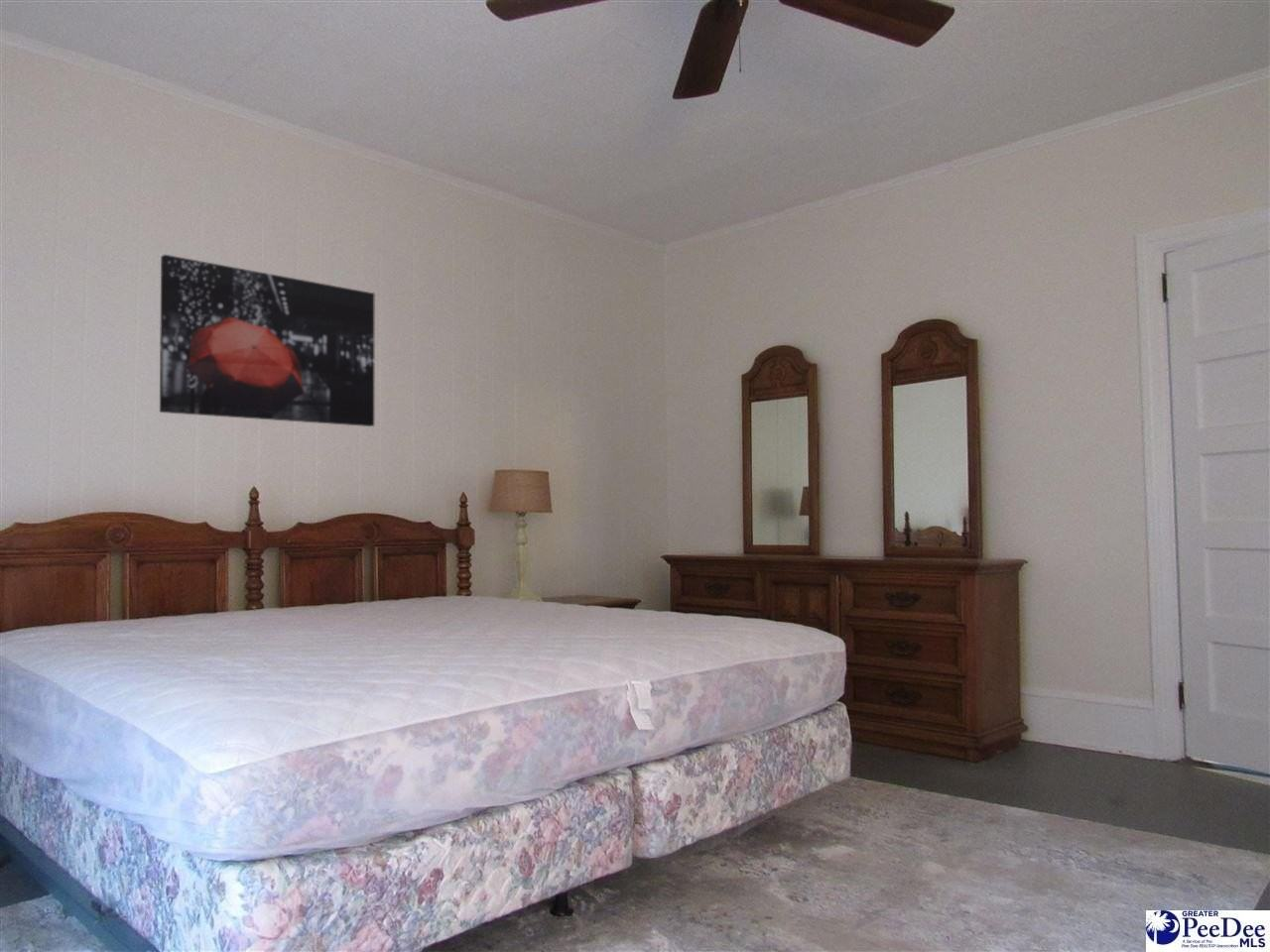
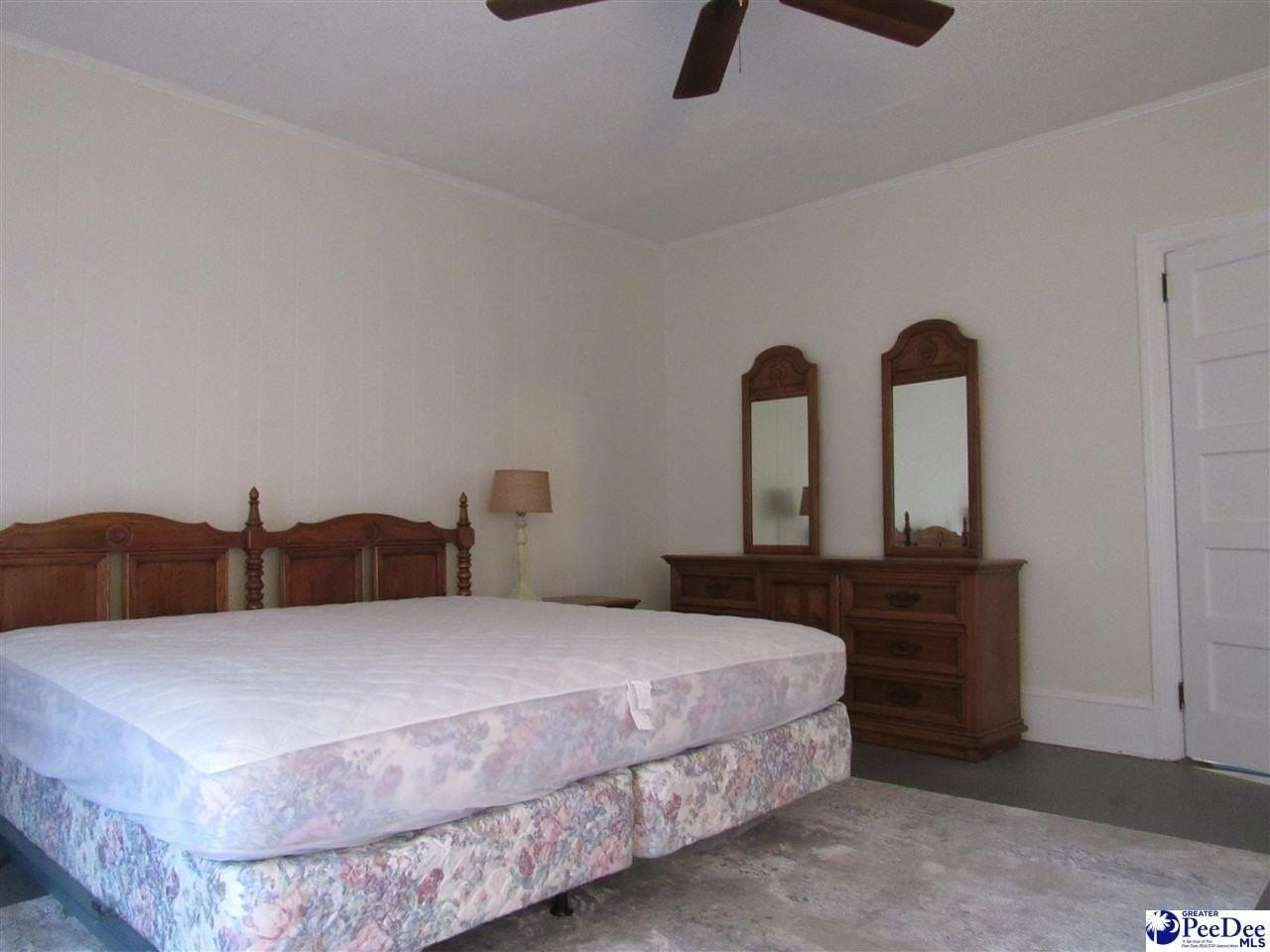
- wall art (276, 347)
